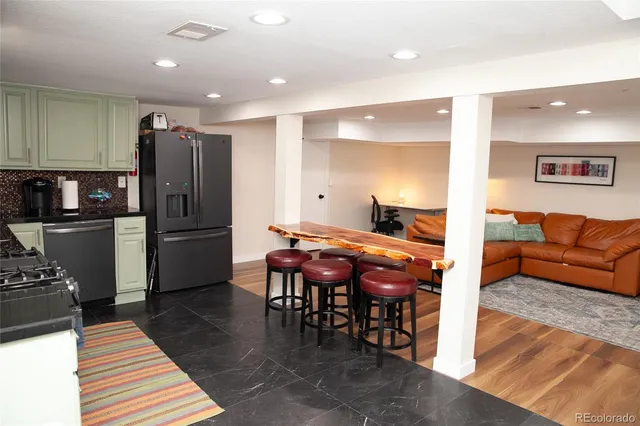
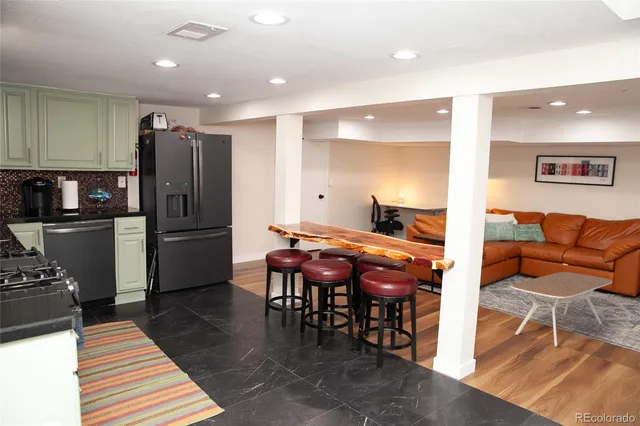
+ coffee table (562, 302)
